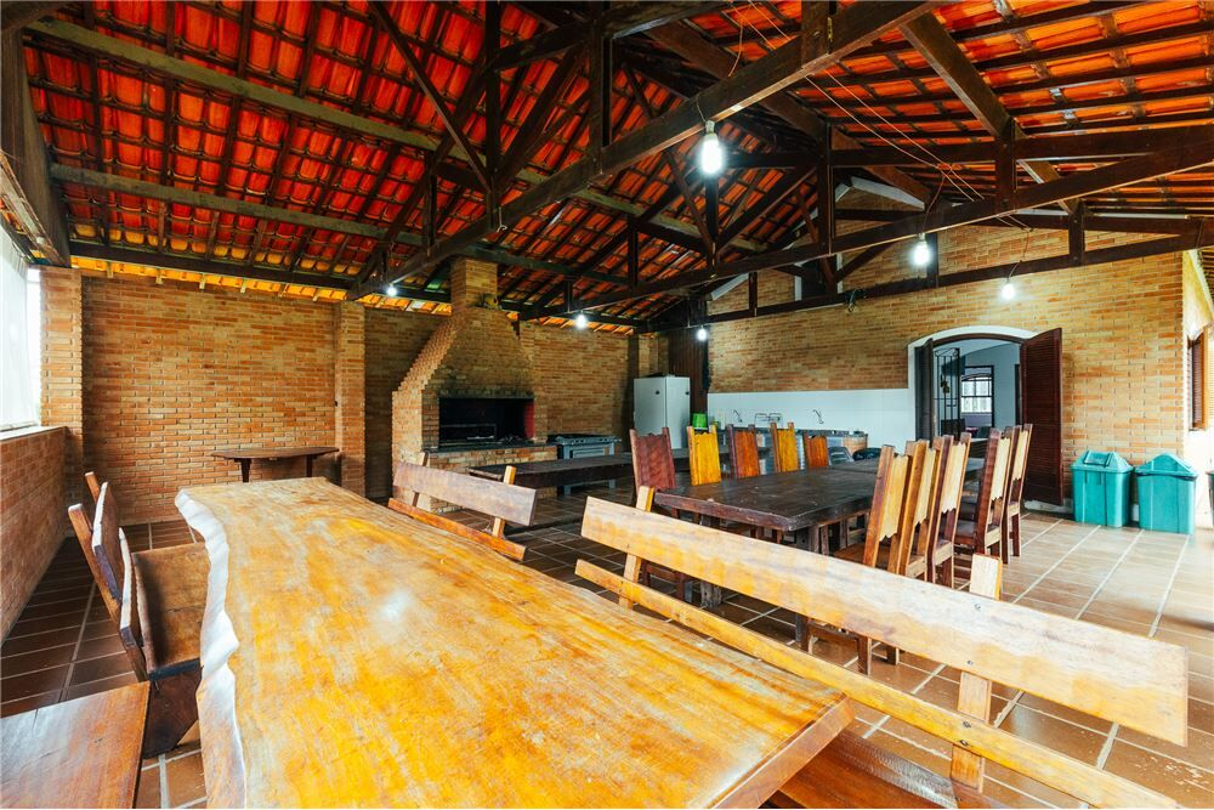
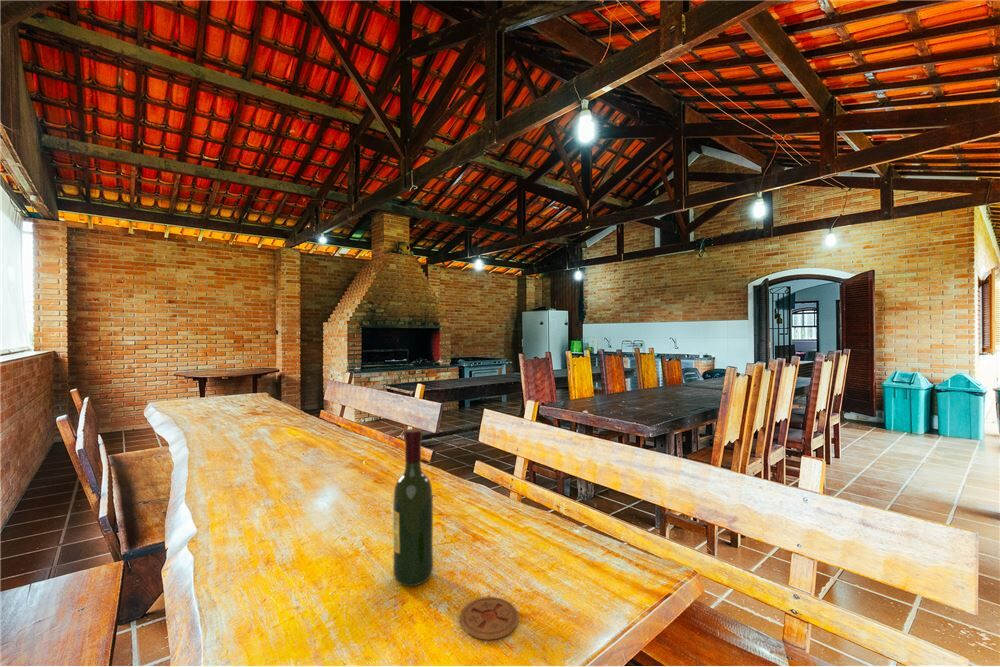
+ wine bottle (413, 503)
+ coaster (489, 616)
